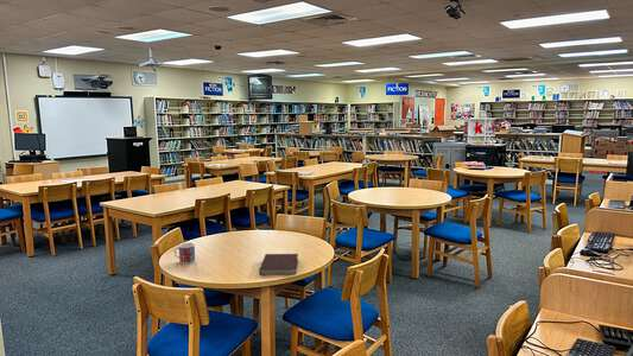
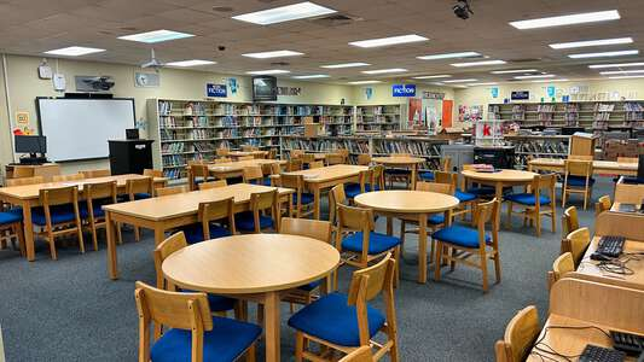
- notebook (279, 263)
- mug (184, 253)
